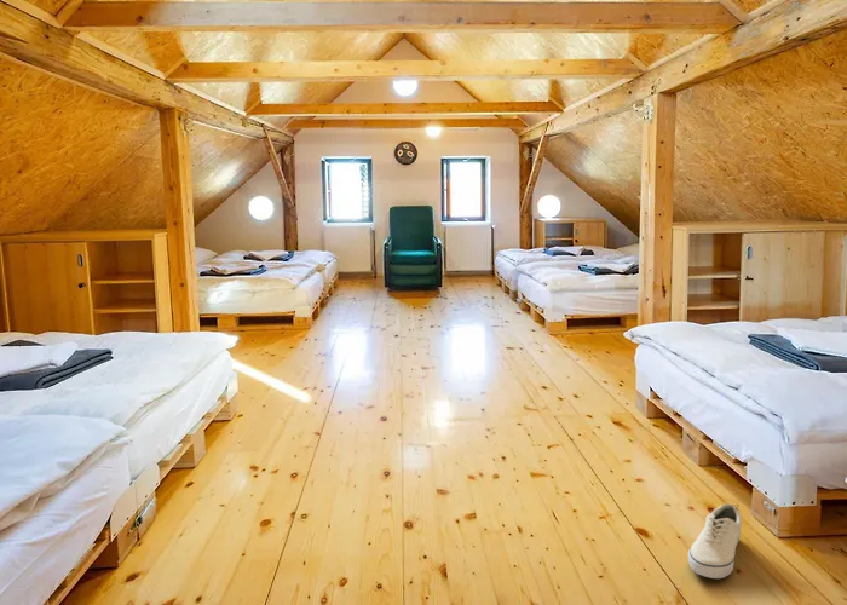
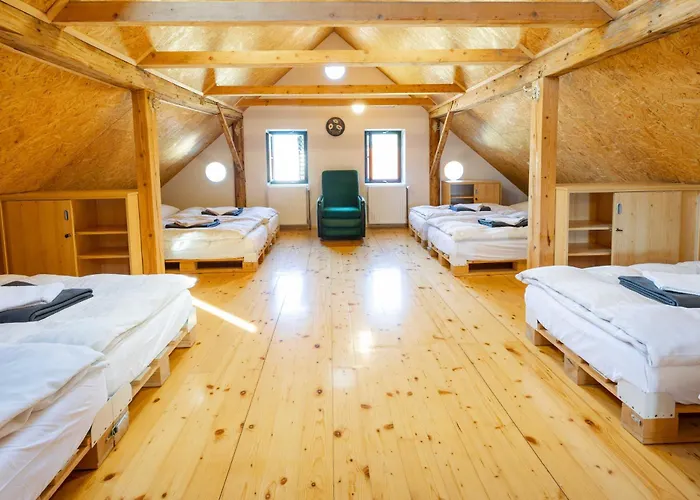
- shoe (718, 537)
